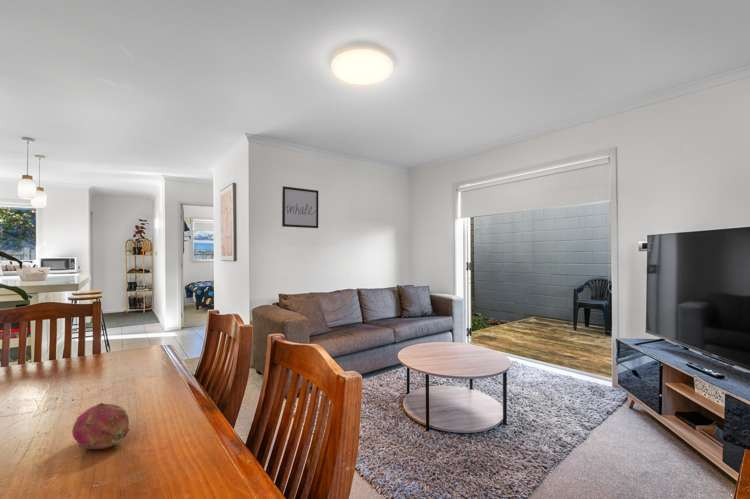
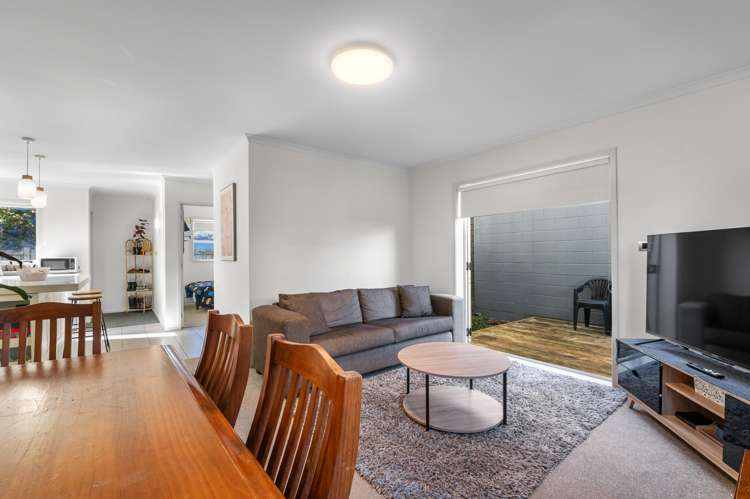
- fruit (101, 423)
- wall art (300, 208)
